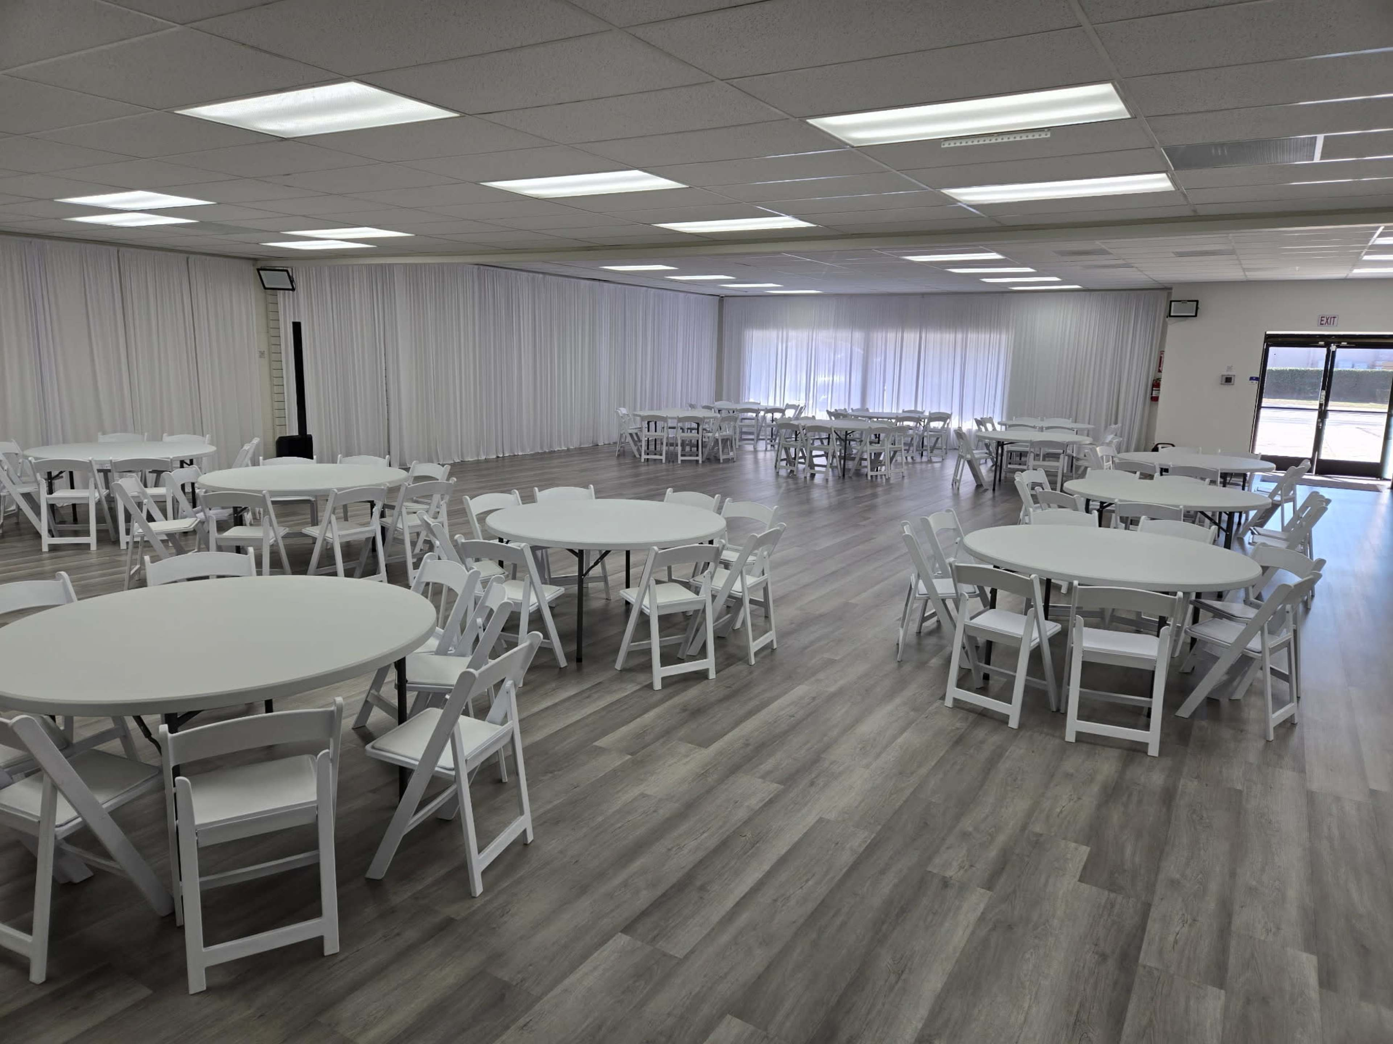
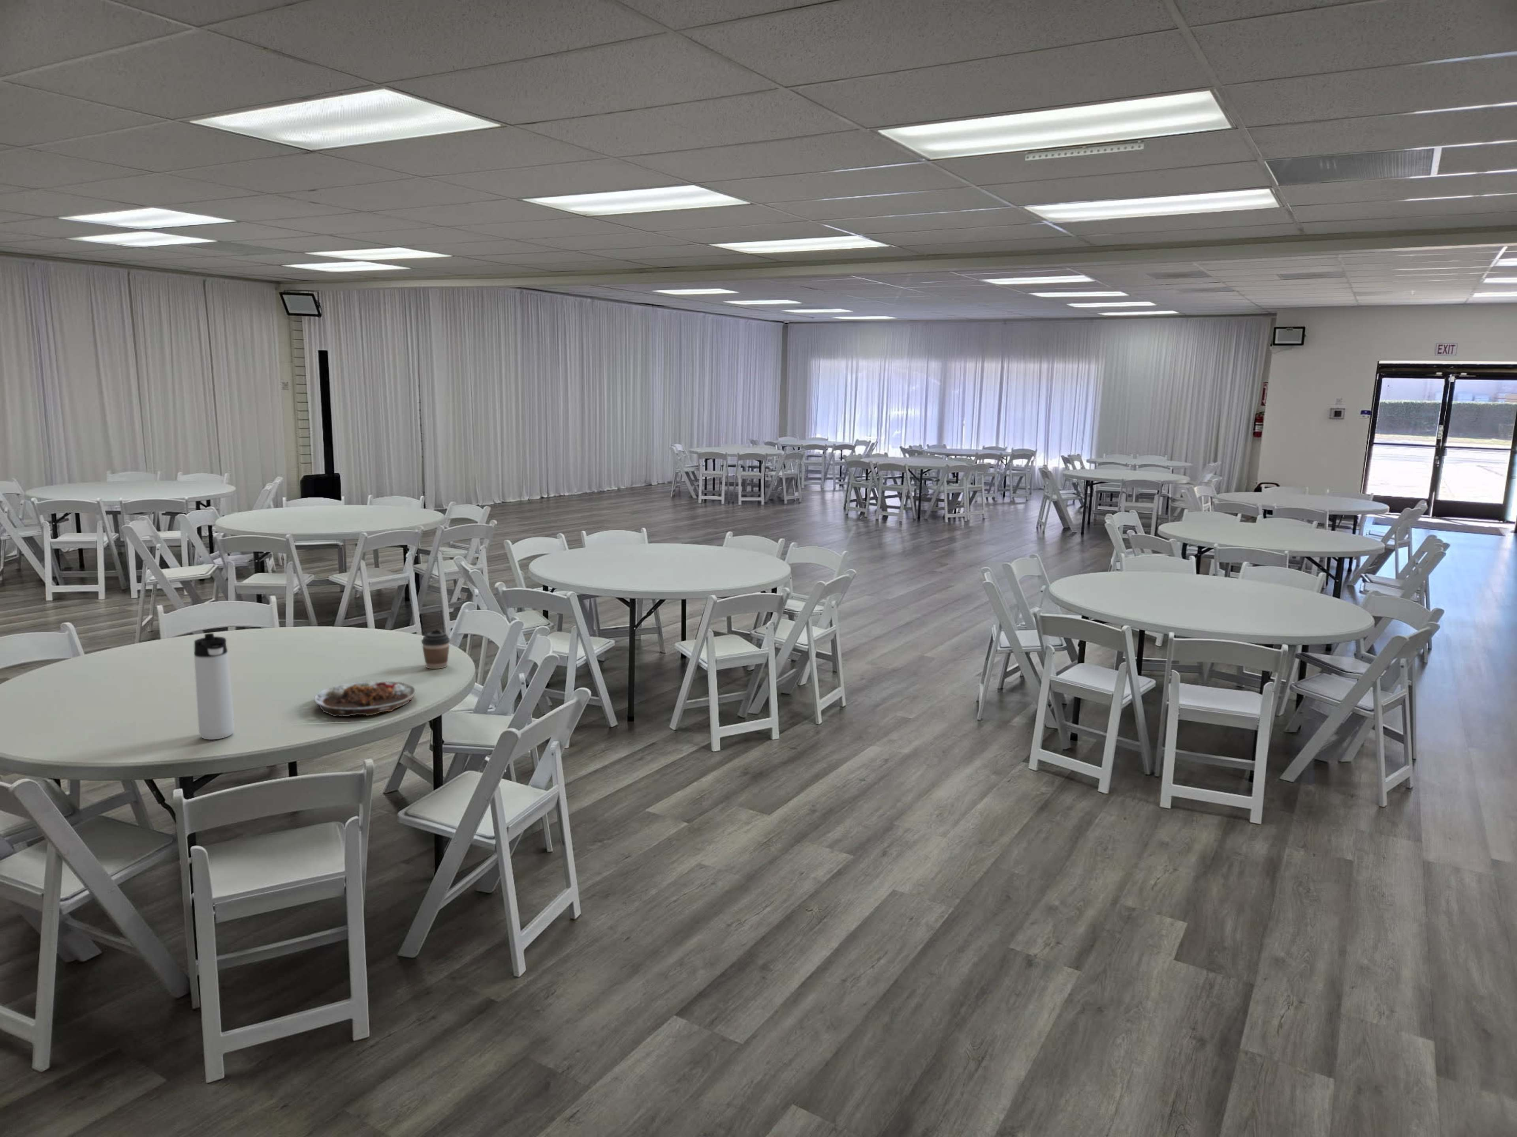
+ thermos bottle (215, 687)
+ coffee cup (436, 649)
+ plate (366, 694)
